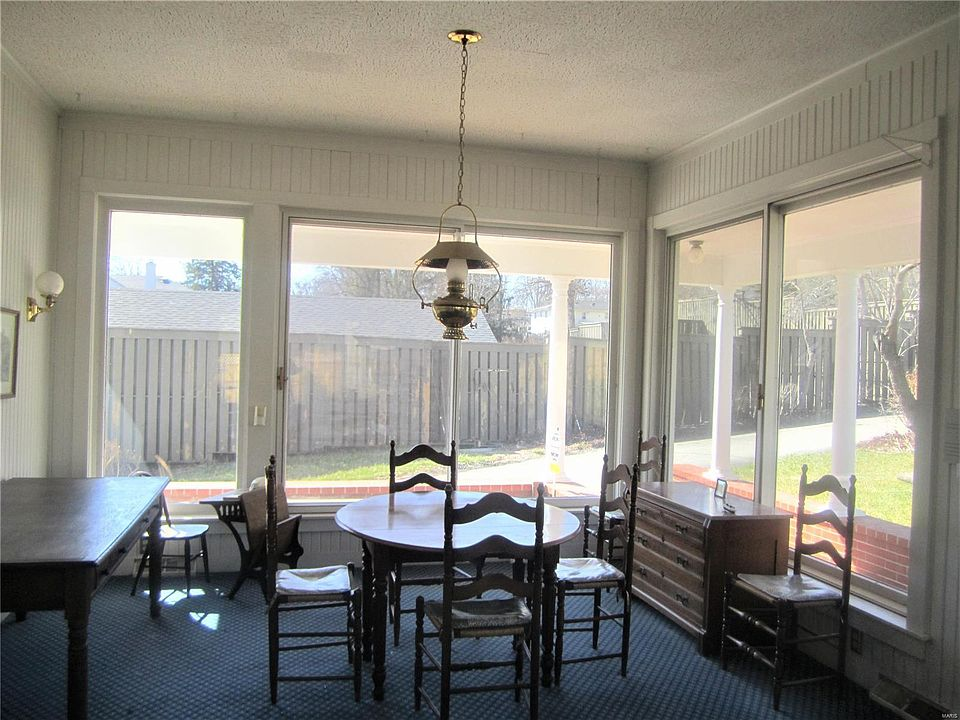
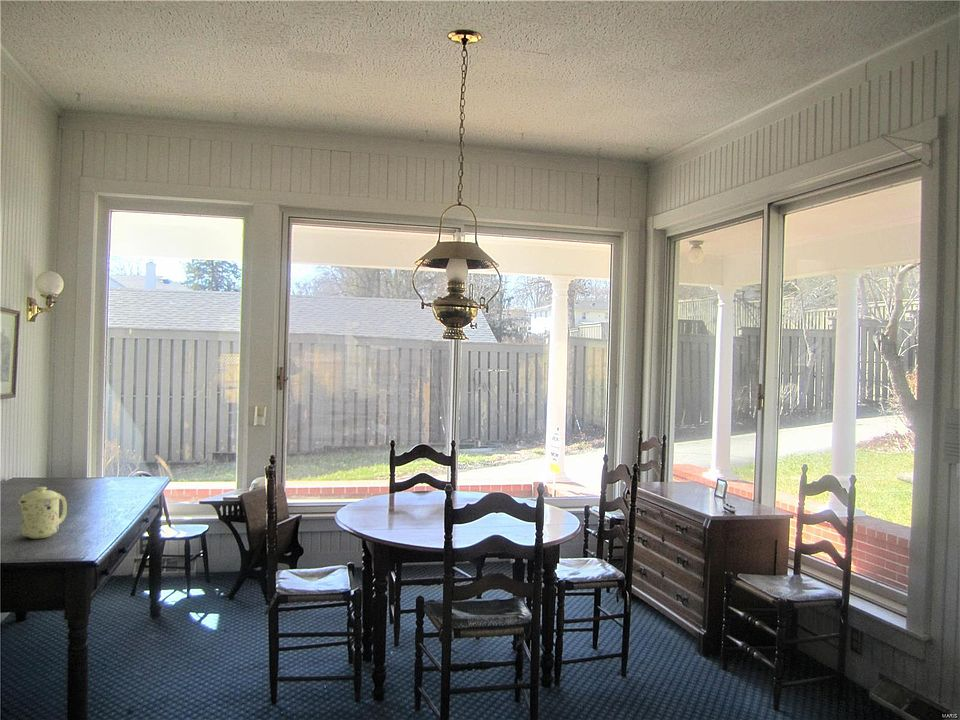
+ mug (43, 511)
